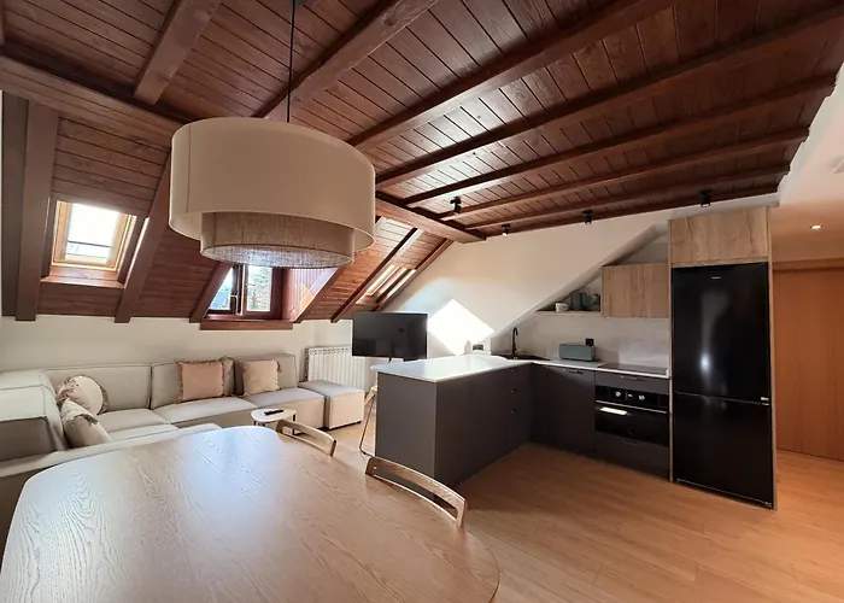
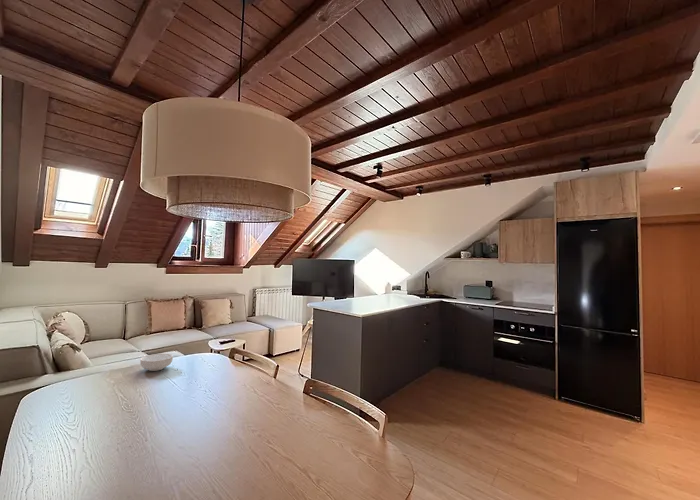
+ cereal bowl (156, 362)
